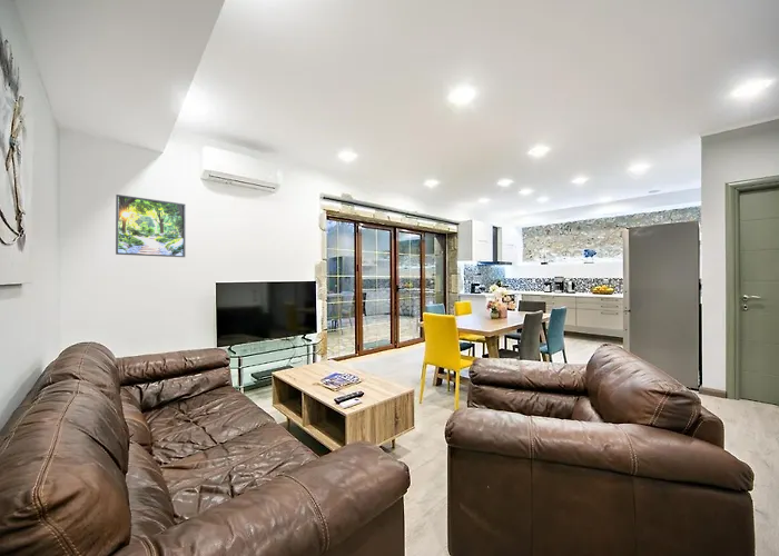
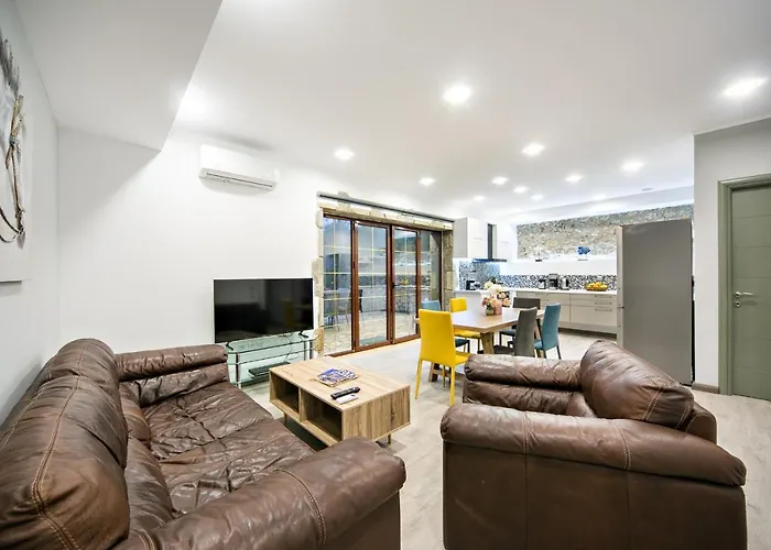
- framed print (152, 227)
